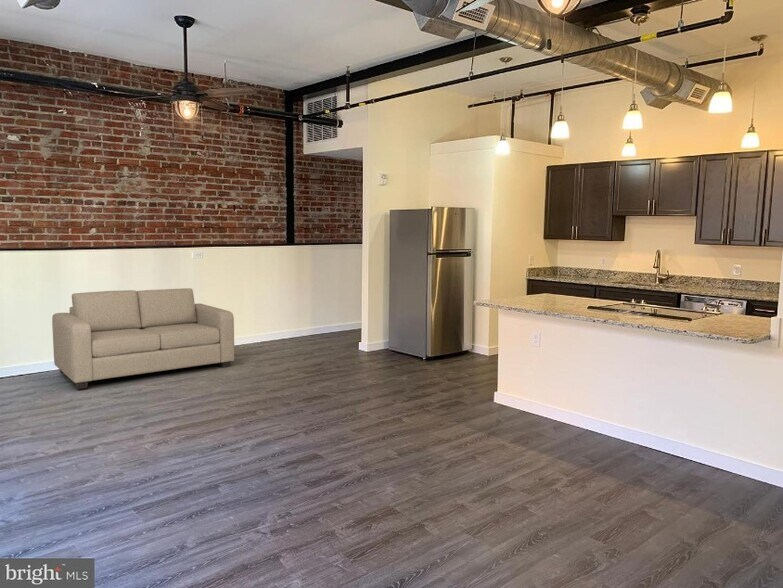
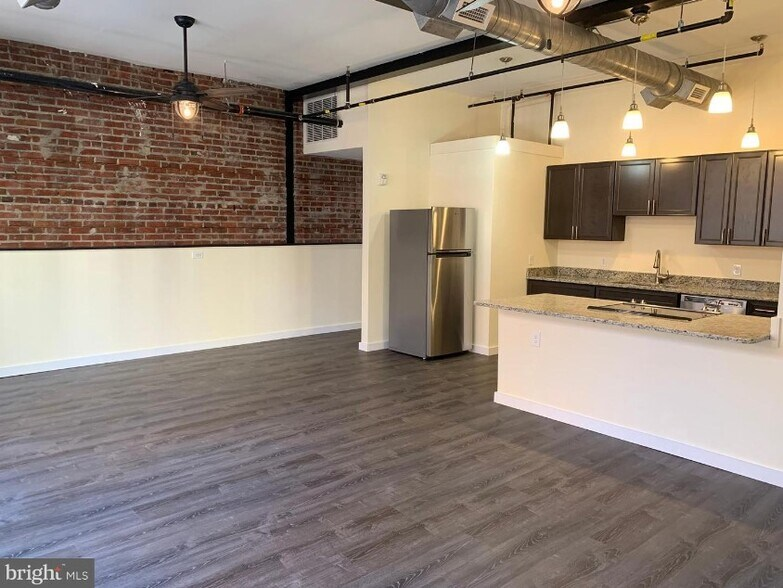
- sofa (146, 330)
